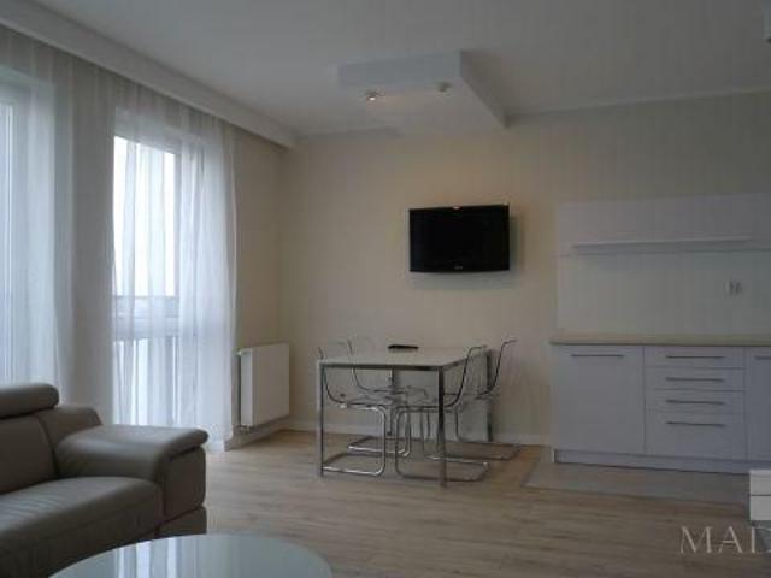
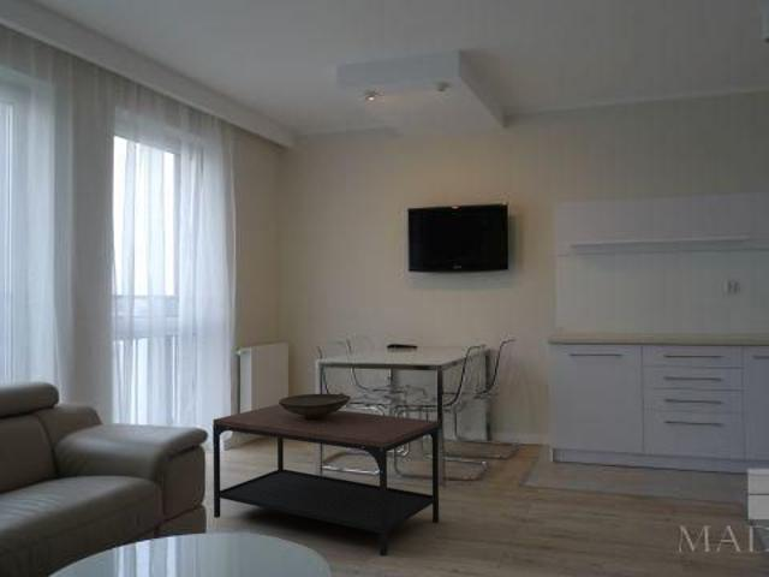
+ coffee table (324, 476)
+ decorative bowl (315, 406)
